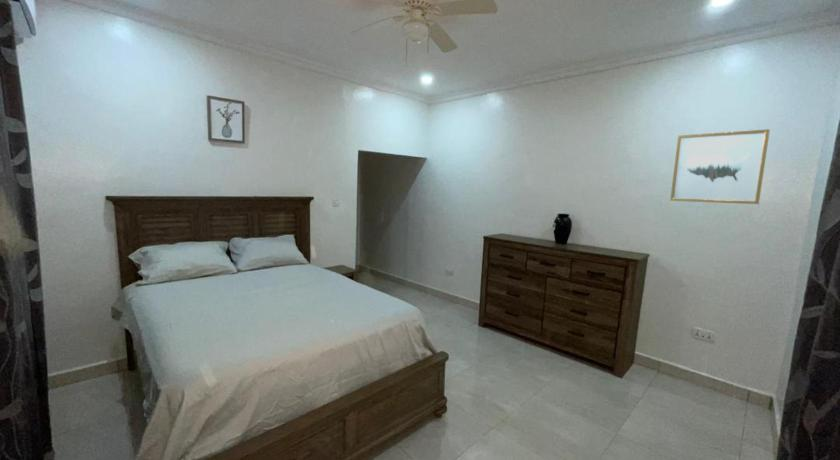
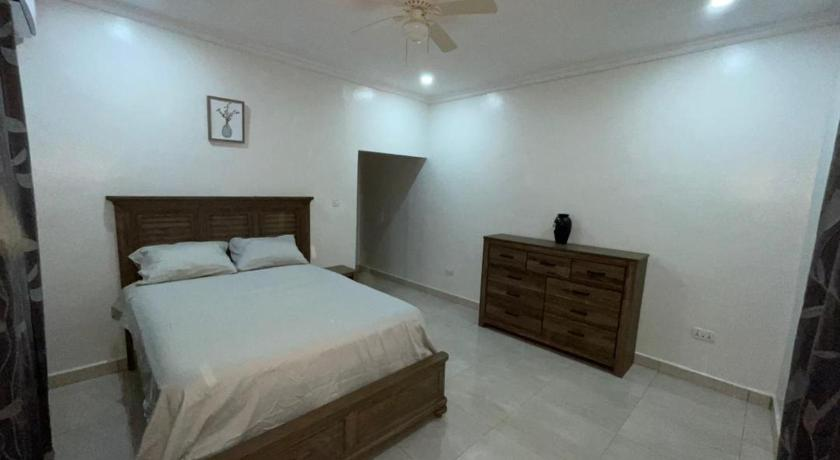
- wall art (716, 168)
